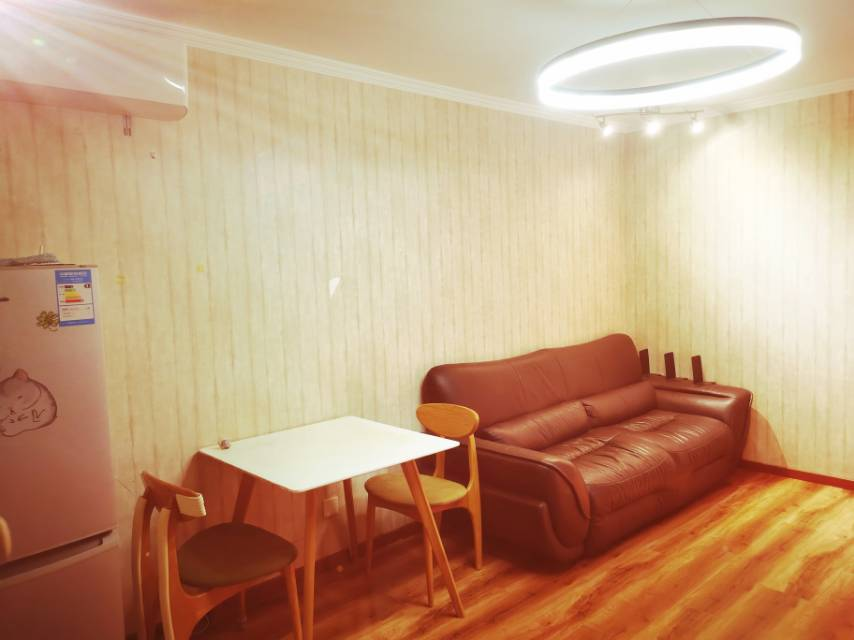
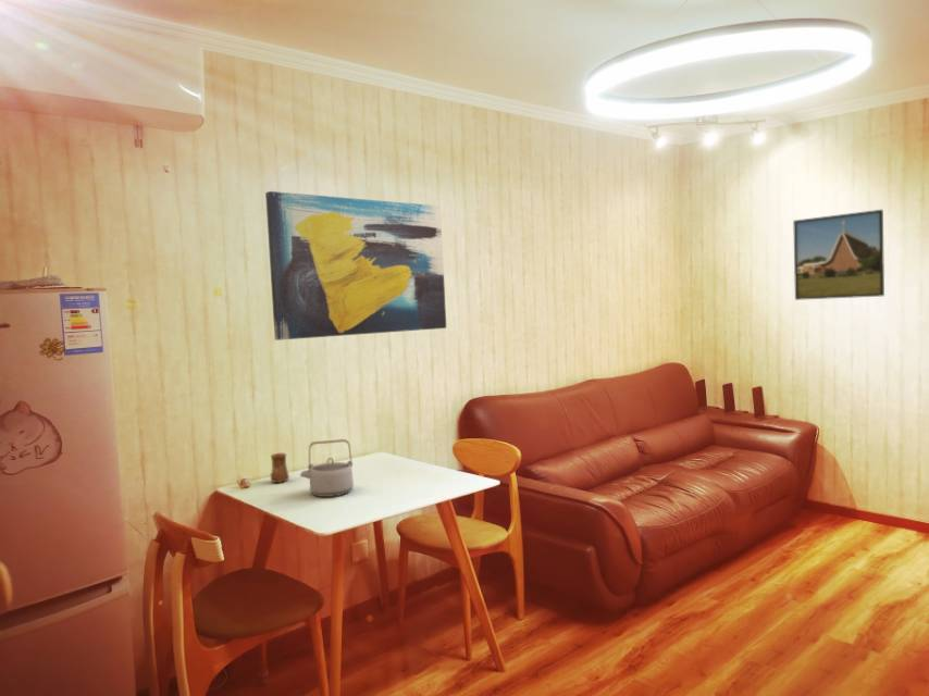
+ wall art (364, 266)
+ cup (278, 468)
+ teapot (326, 467)
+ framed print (837, 257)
